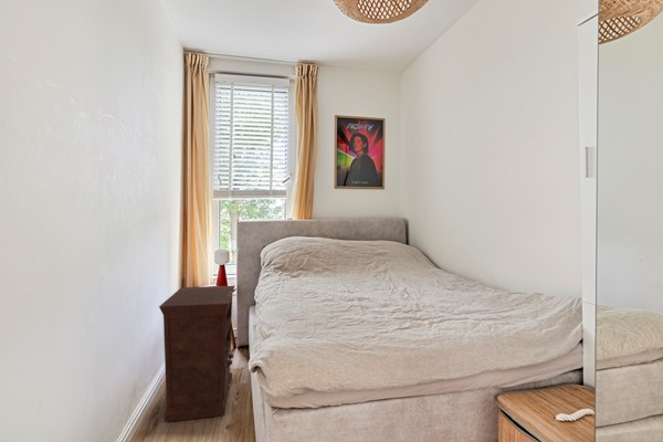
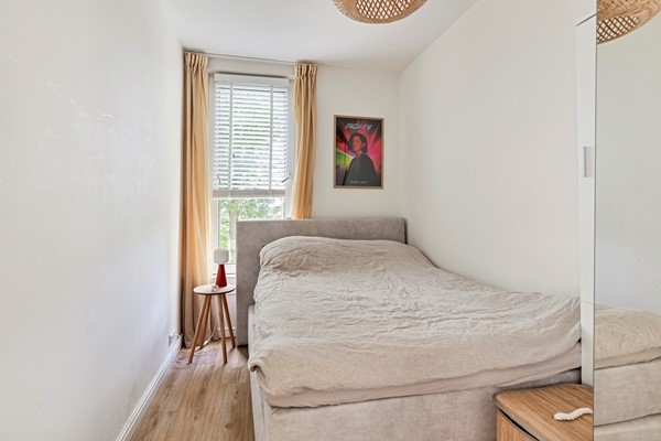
- nightstand (202, 346)
